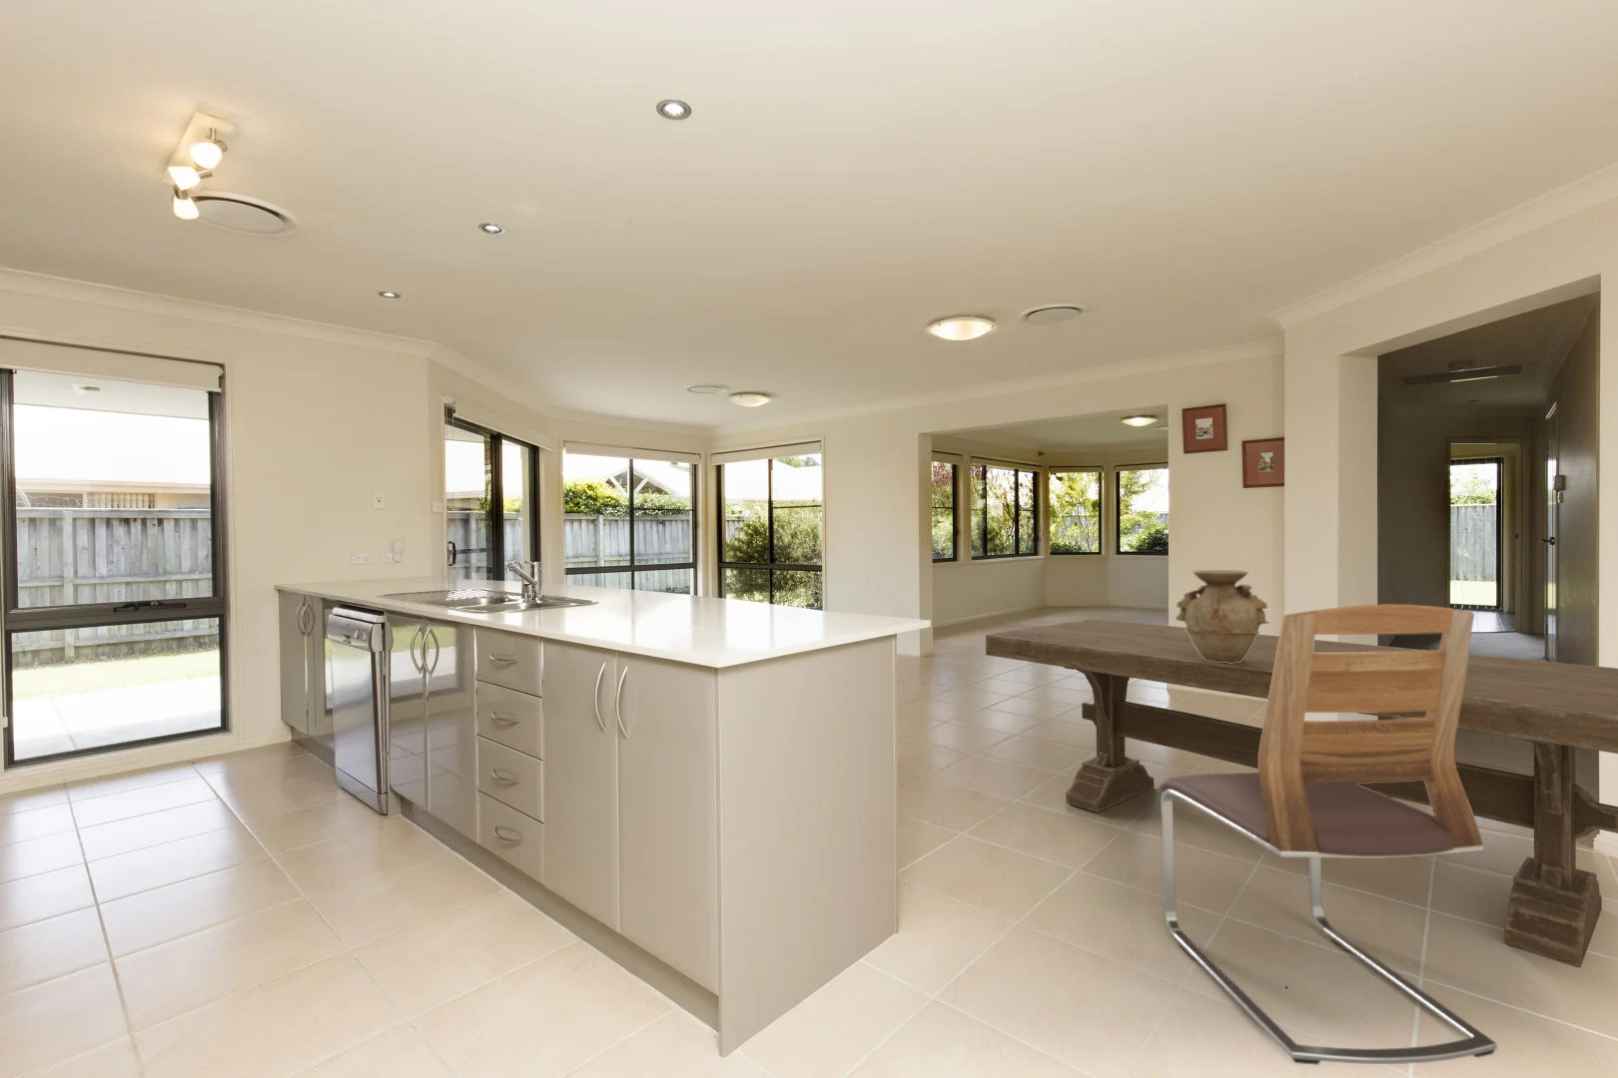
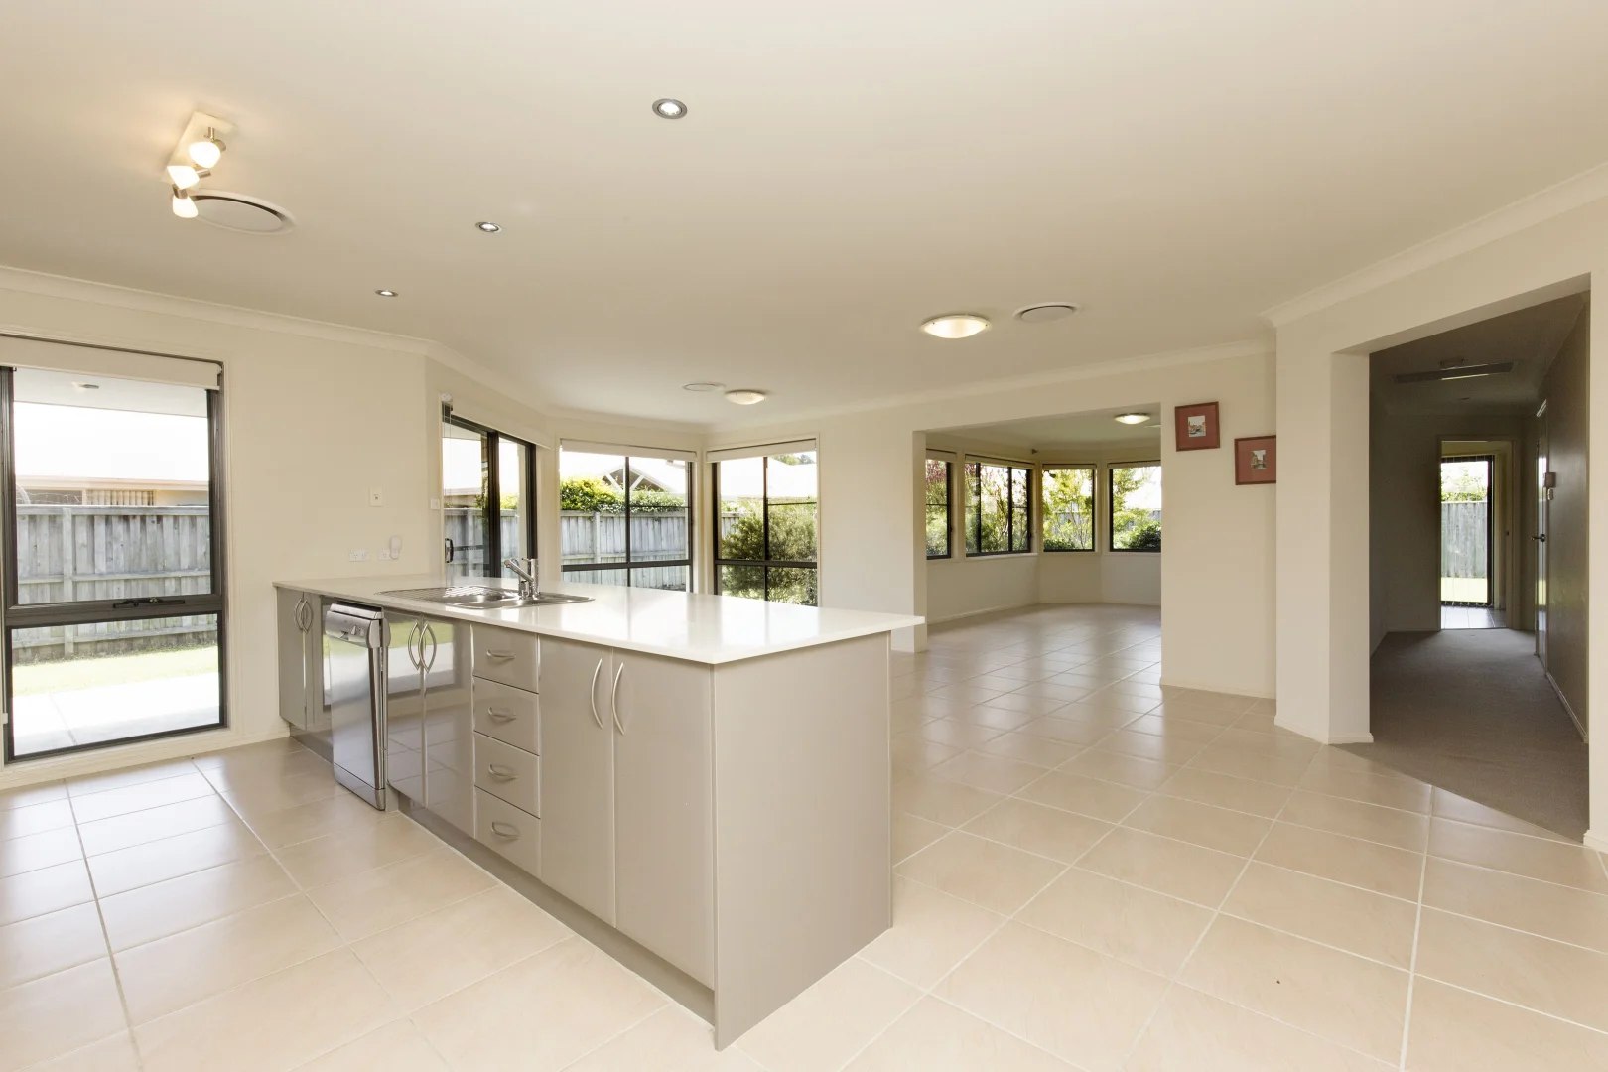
- dining table (1259, 745)
- chair (1306, 789)
- vase (1223, 615)
